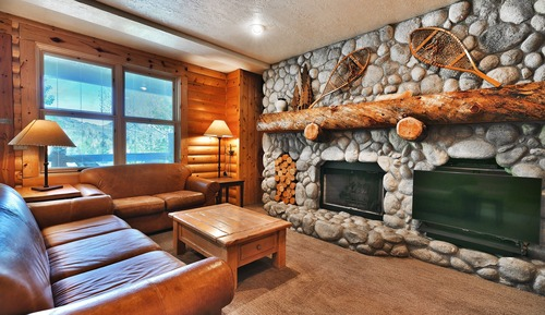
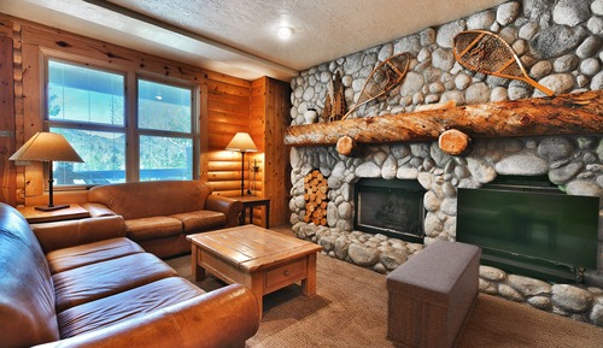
+ bench (440, 287)
